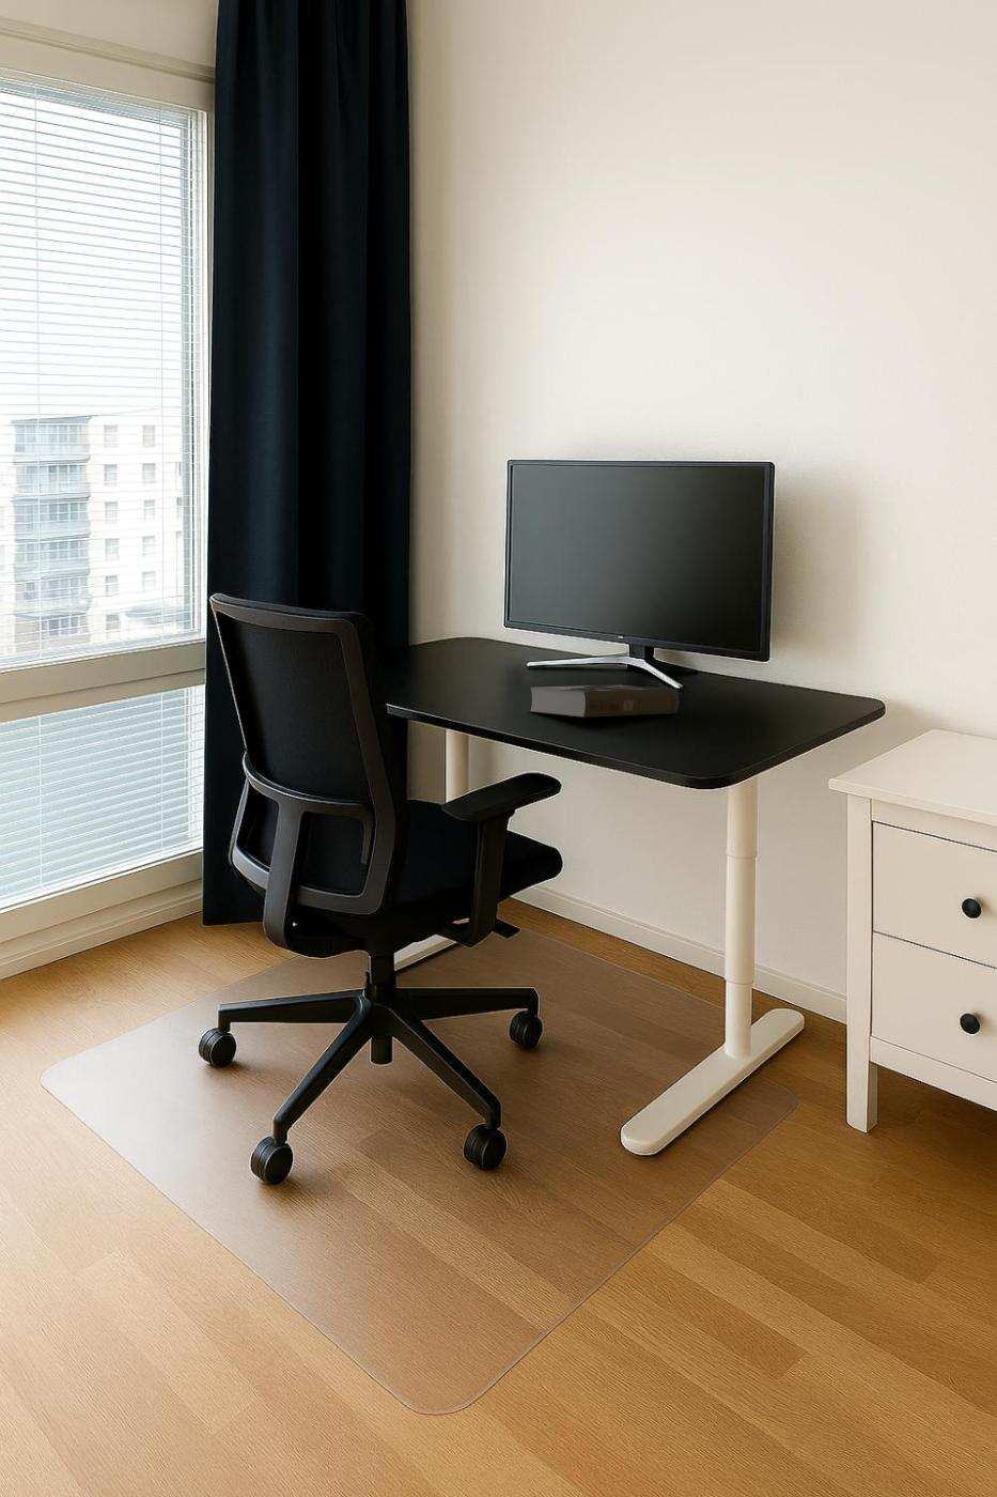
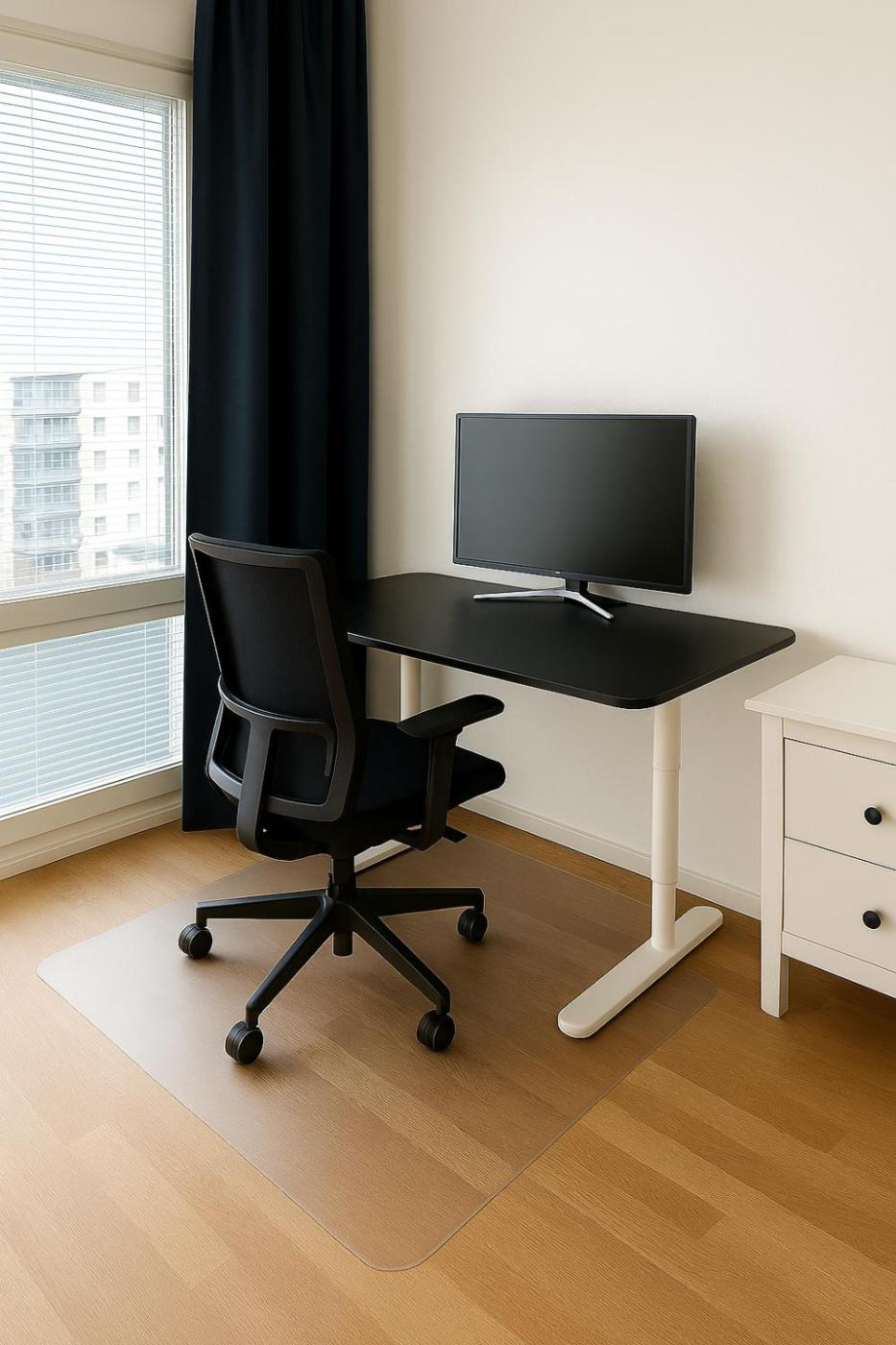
- book (603, 699)
